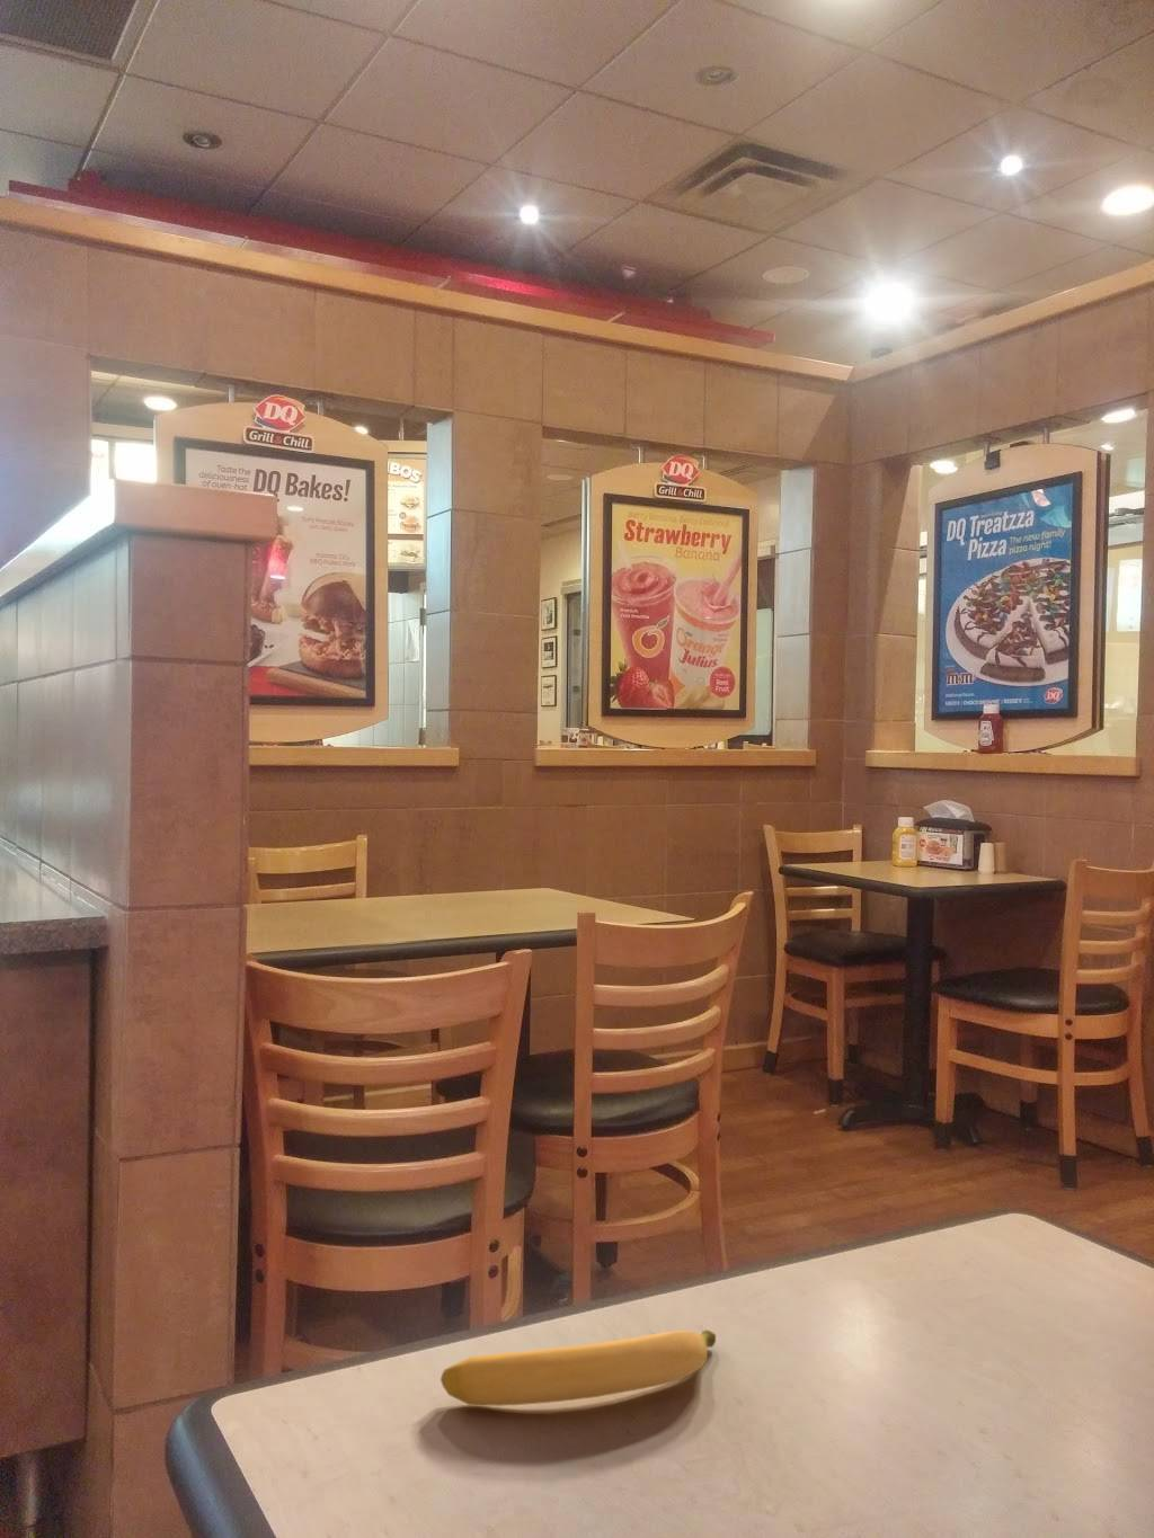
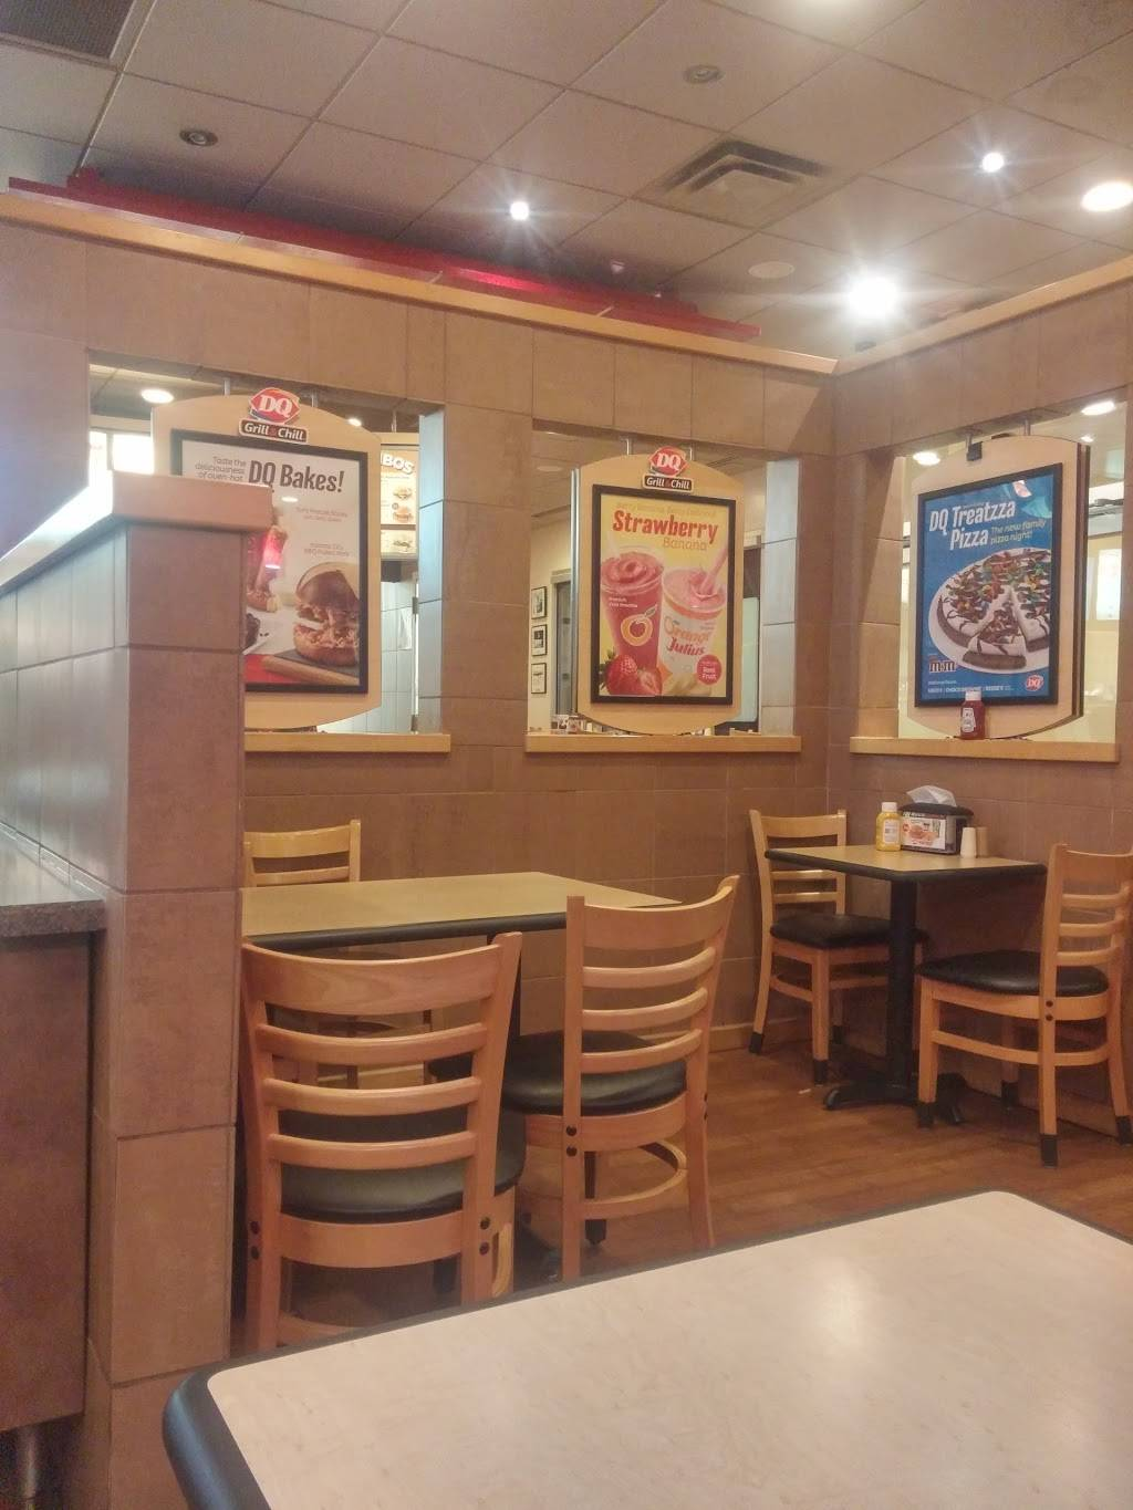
- banana (590, 1355)
